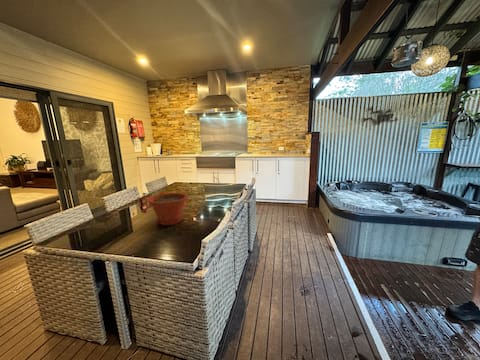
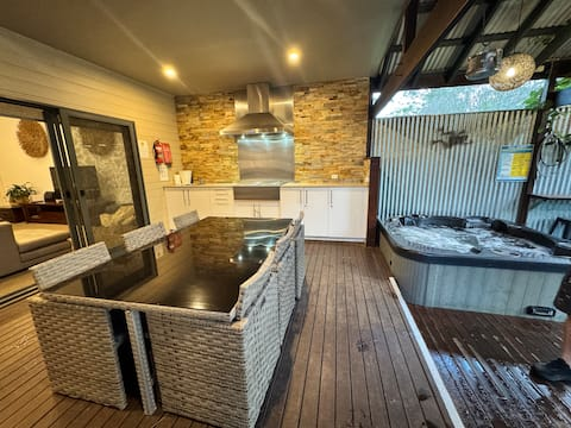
- plant pot (169, 209)
